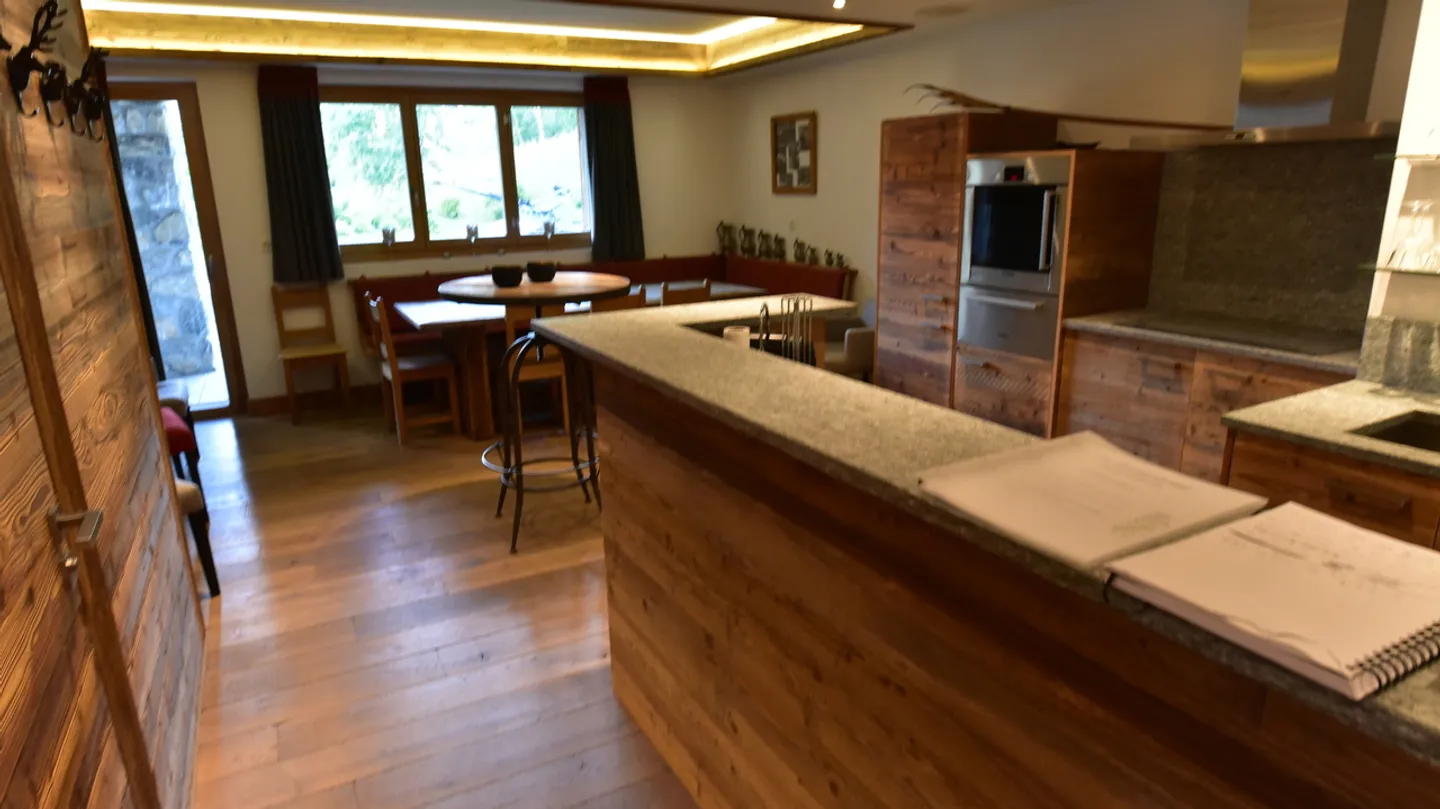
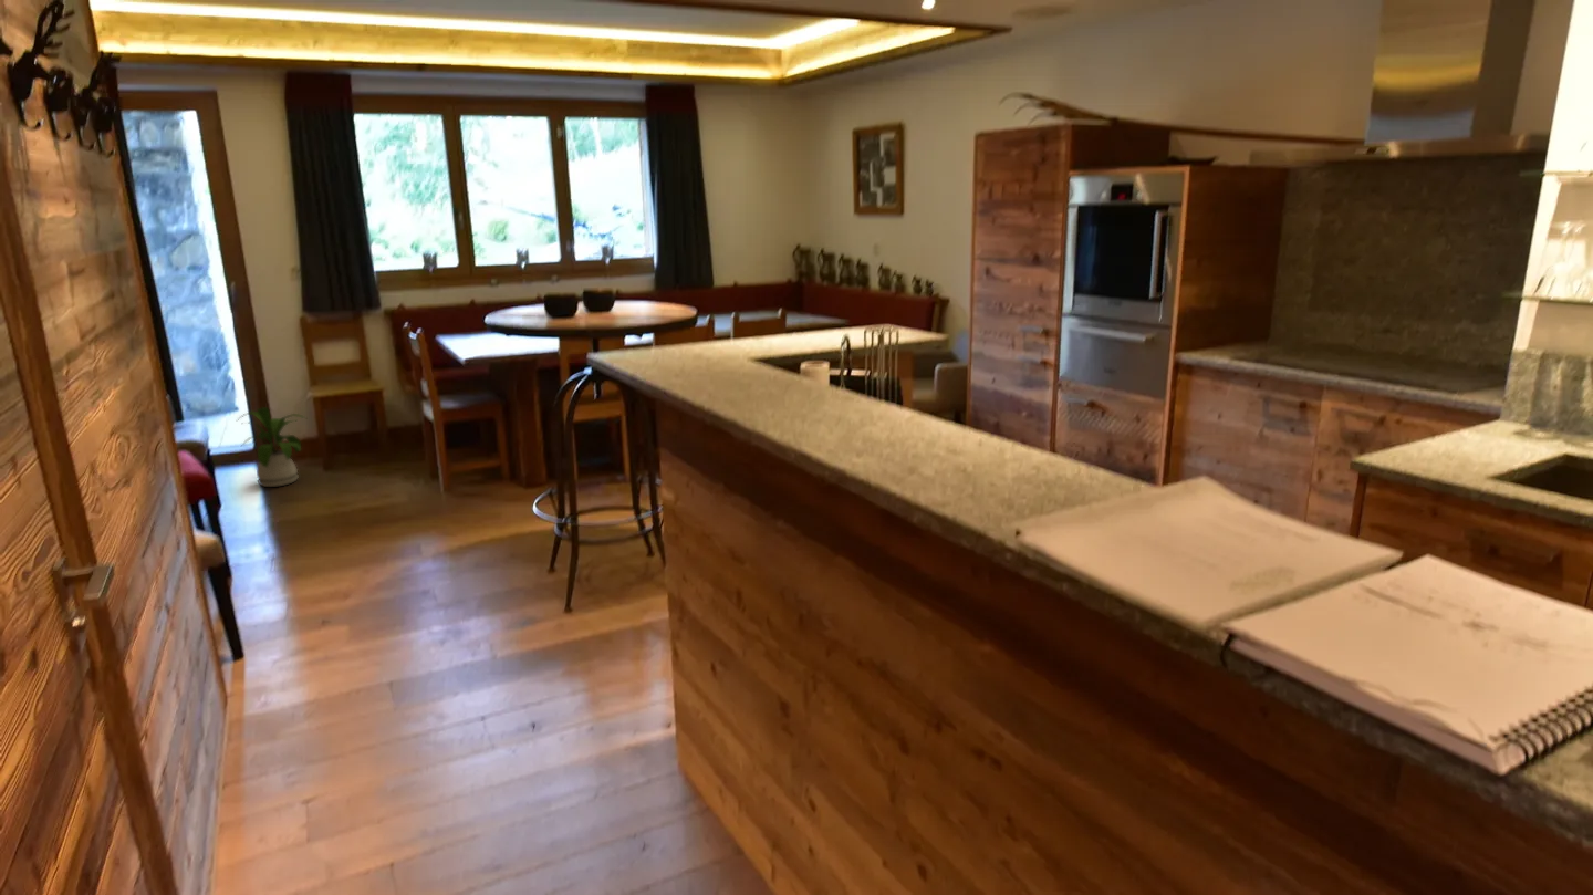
+ house plant (279, 440)
